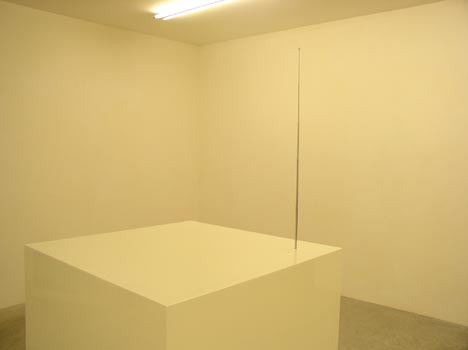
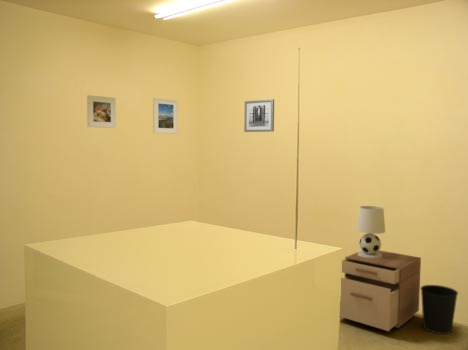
+ filing cabinet (377, 288)
+ table lamp (370, 231)
+ wall art (258, 116)
+ wastebasket (438, 309)
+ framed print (165, 116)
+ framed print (101, 112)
